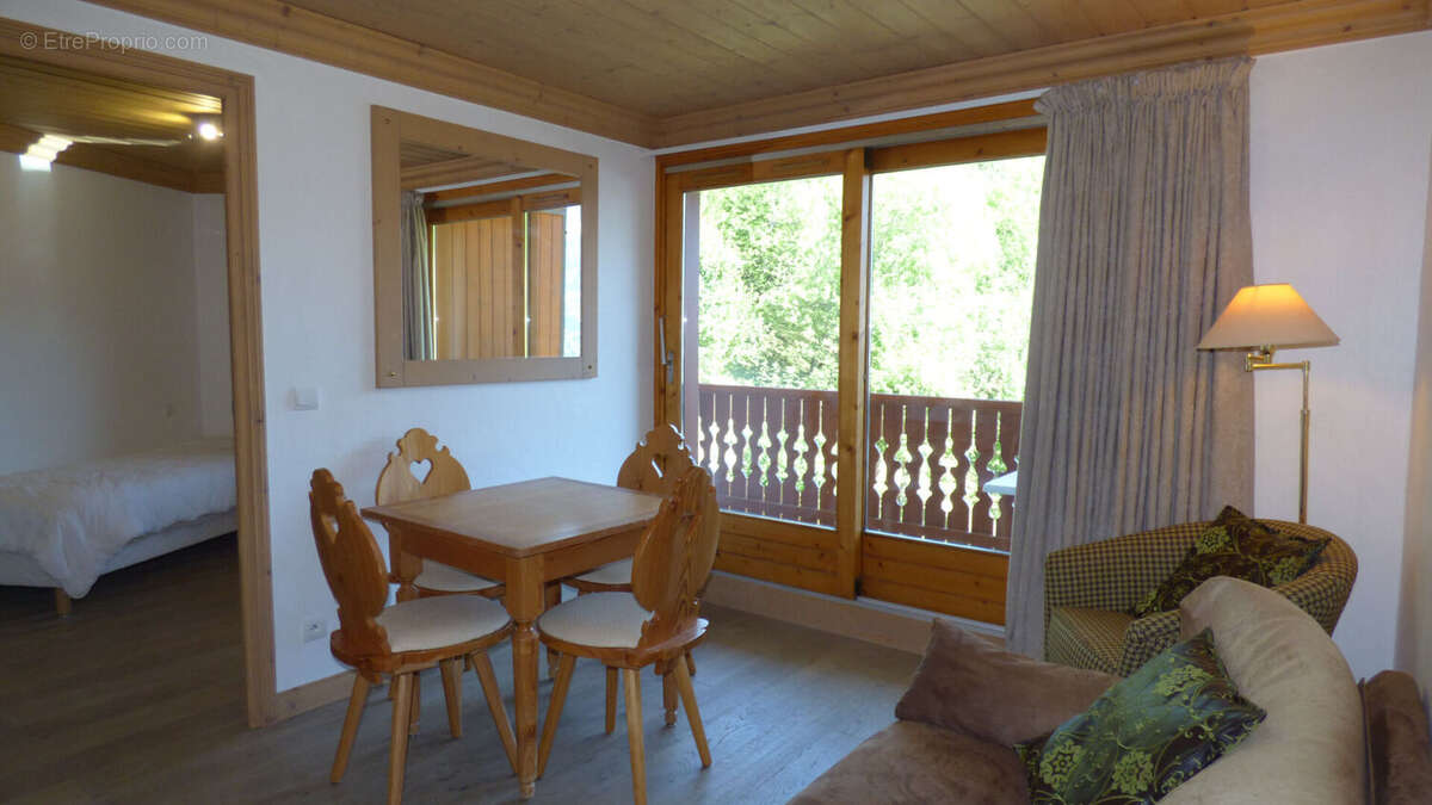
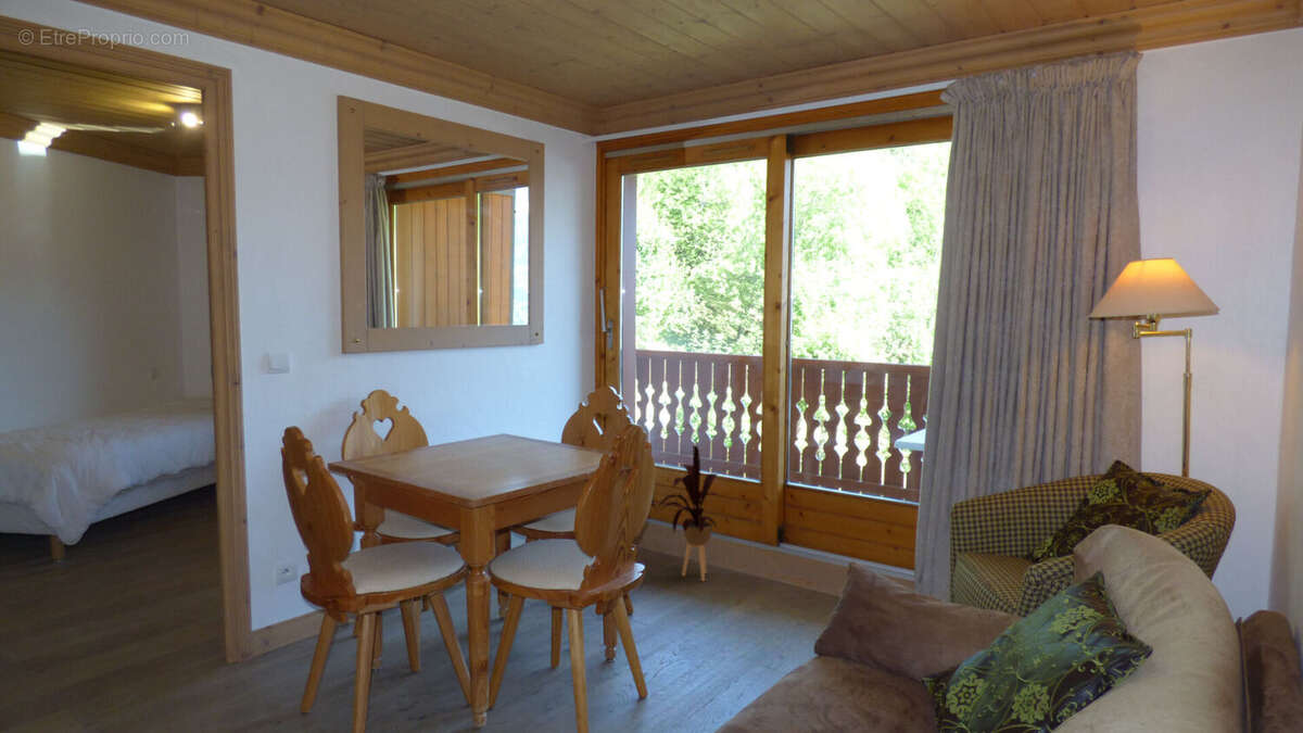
+ house plant (688, 509)
